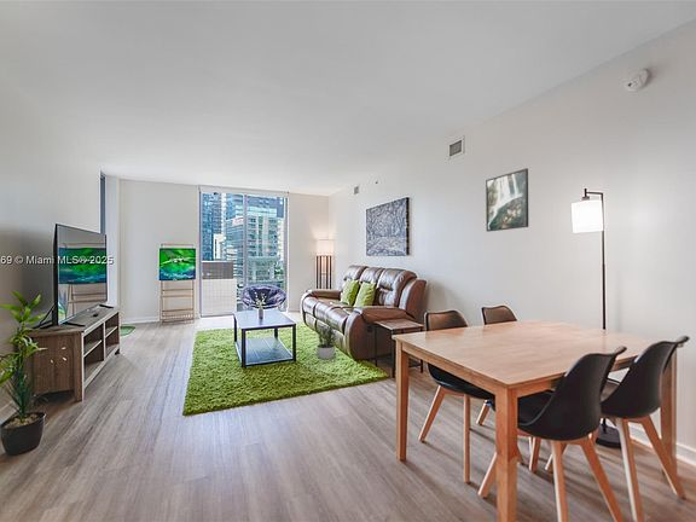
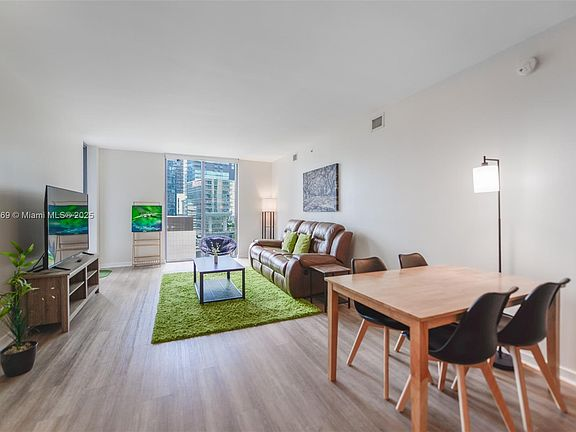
- potted plant (326, 340)
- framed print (505, 202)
